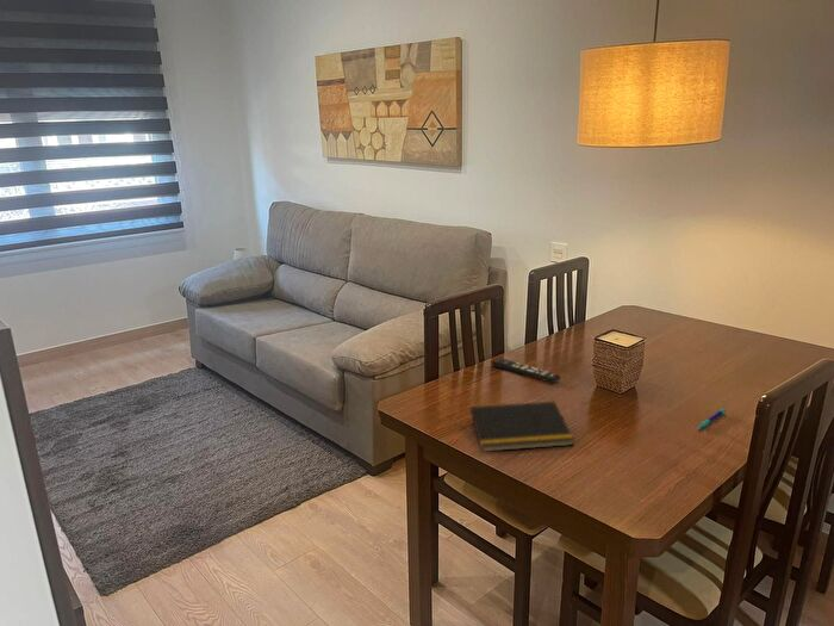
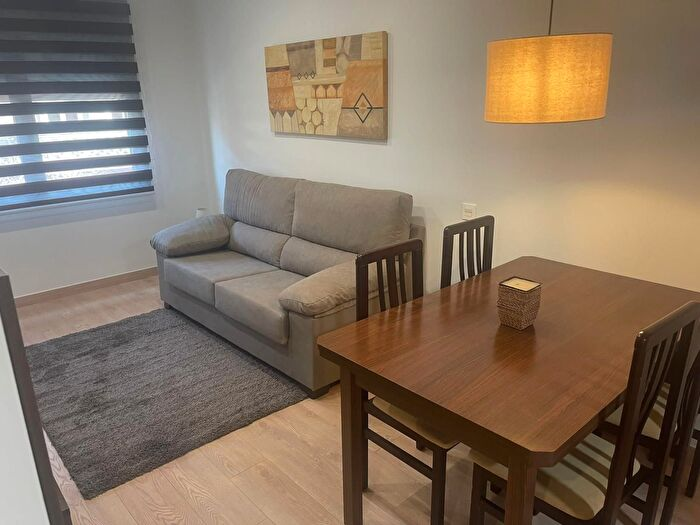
- remote control (524, 370)
- pen (710, 419)
- notepad (519, 424)
